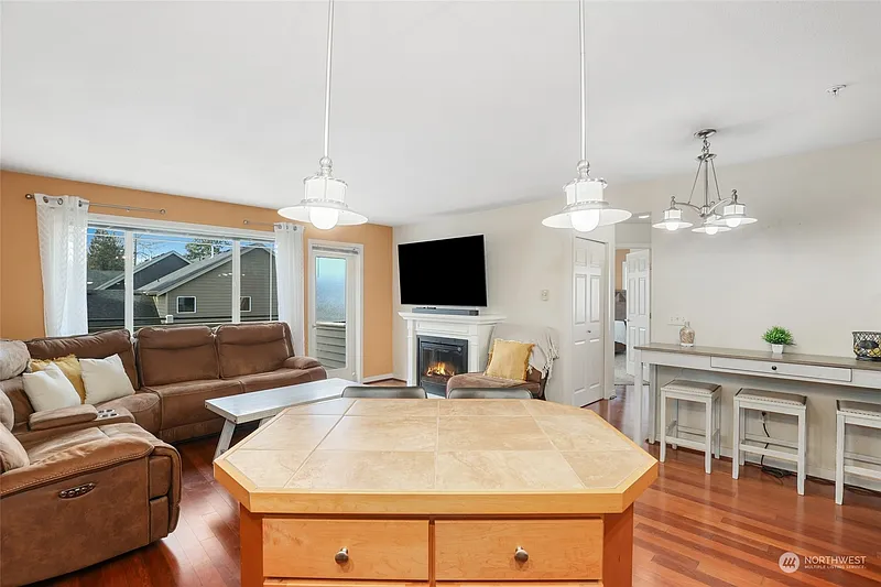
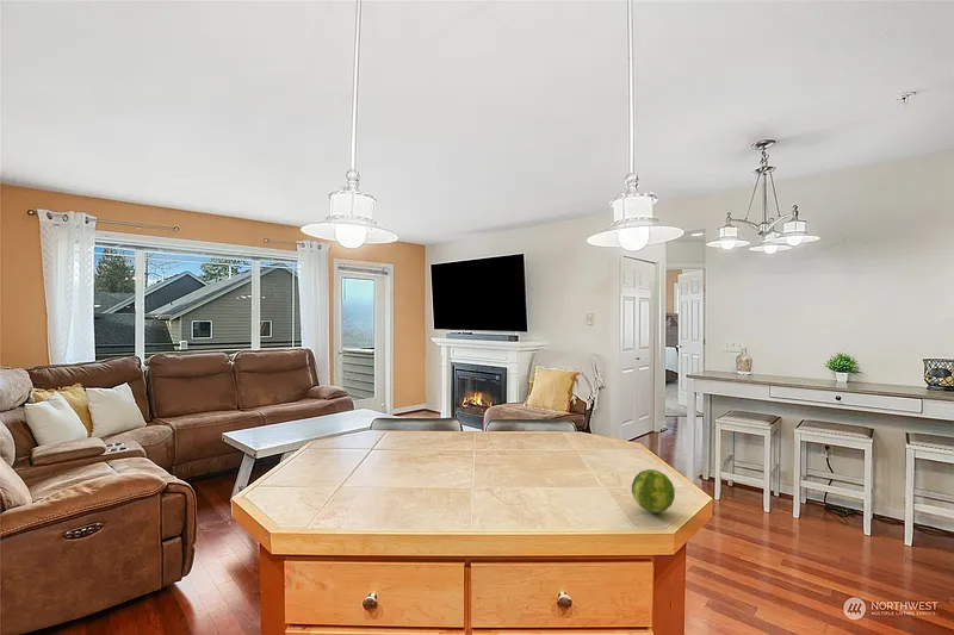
+ fruit (652, 490)
